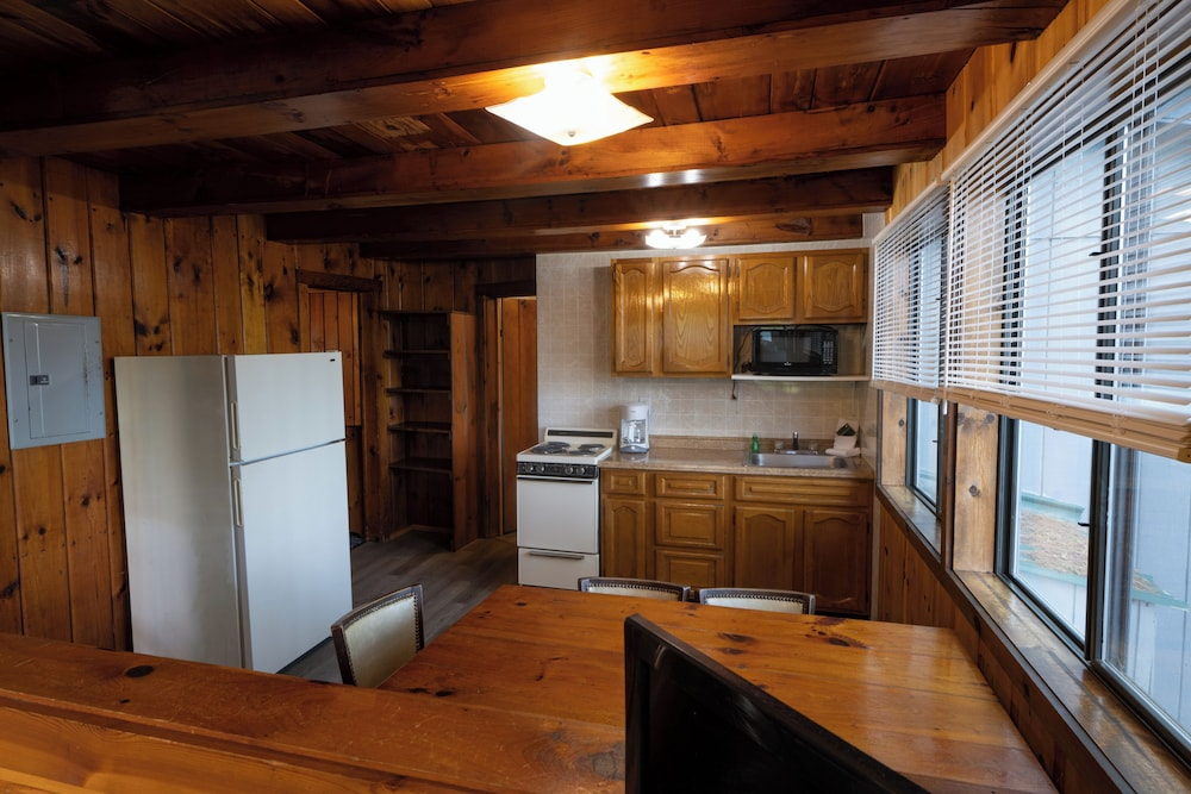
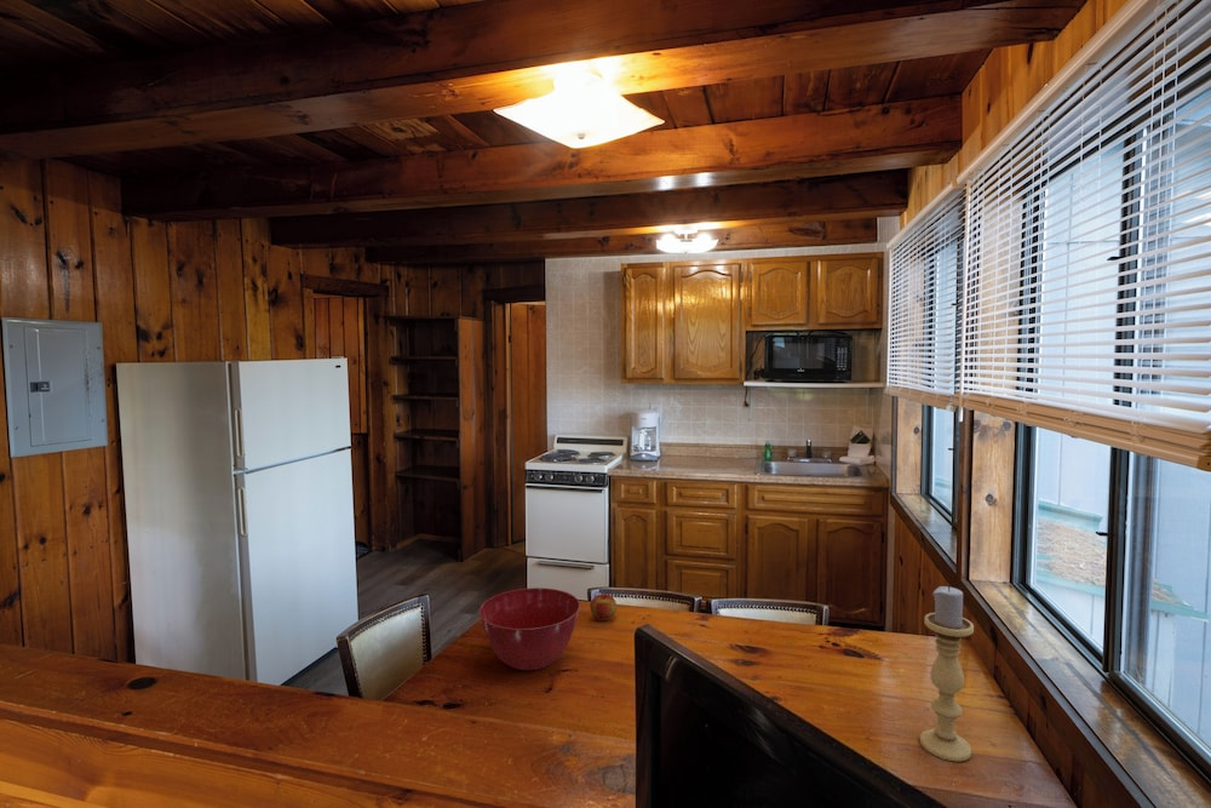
+ apple (603, 606)
+ candle holder (947, 666)
+ mixing bowl (530, 632)
